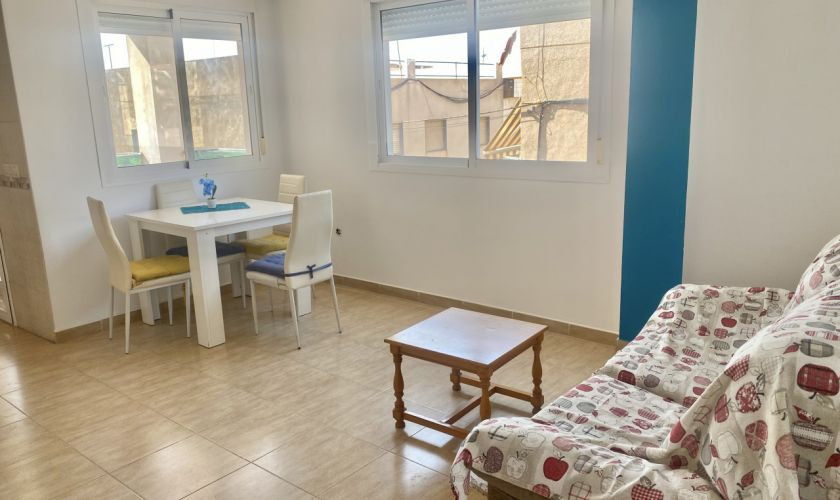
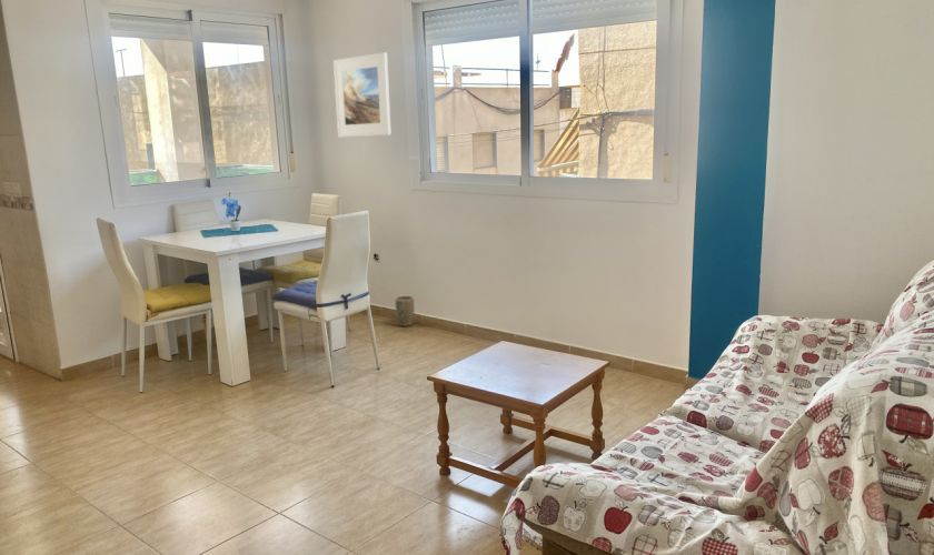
+ plant pot (405, 311)
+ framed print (361, 97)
